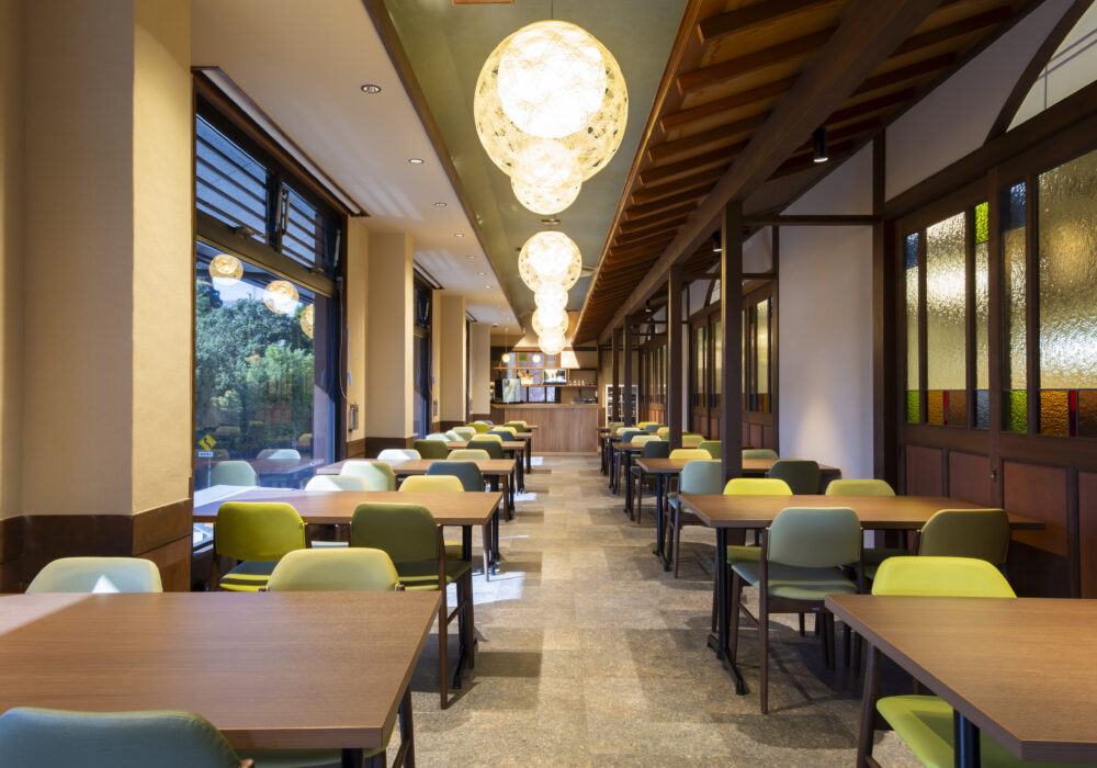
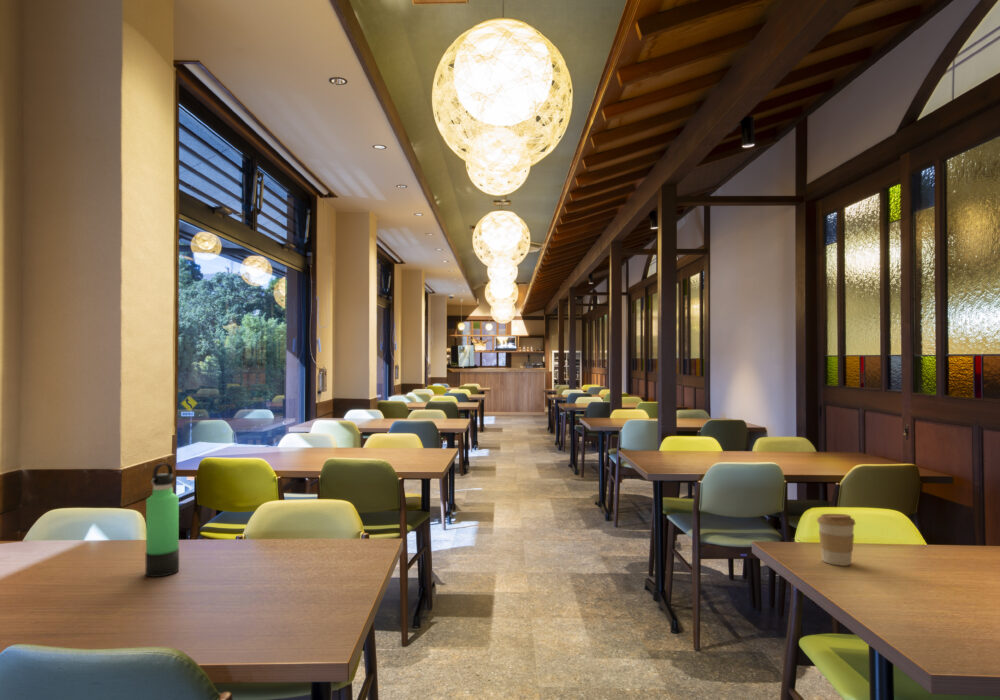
+ thermos bottle (162, 517)
+ coffee cup (836, 537)
